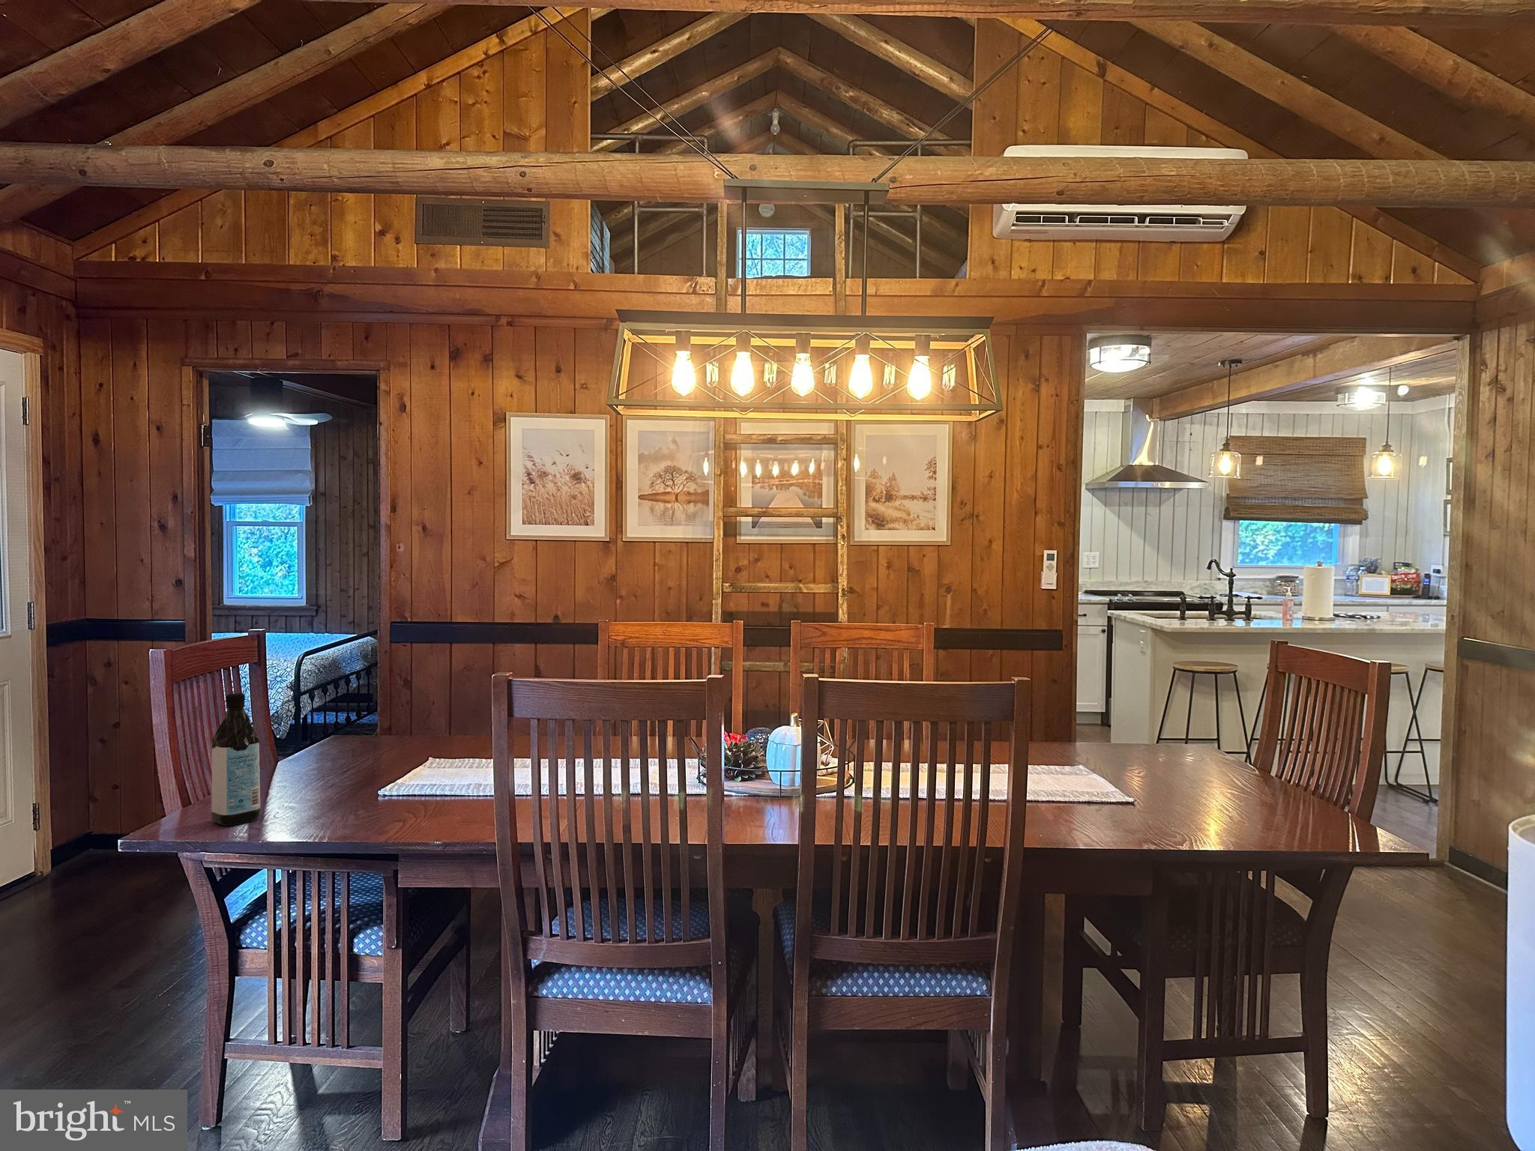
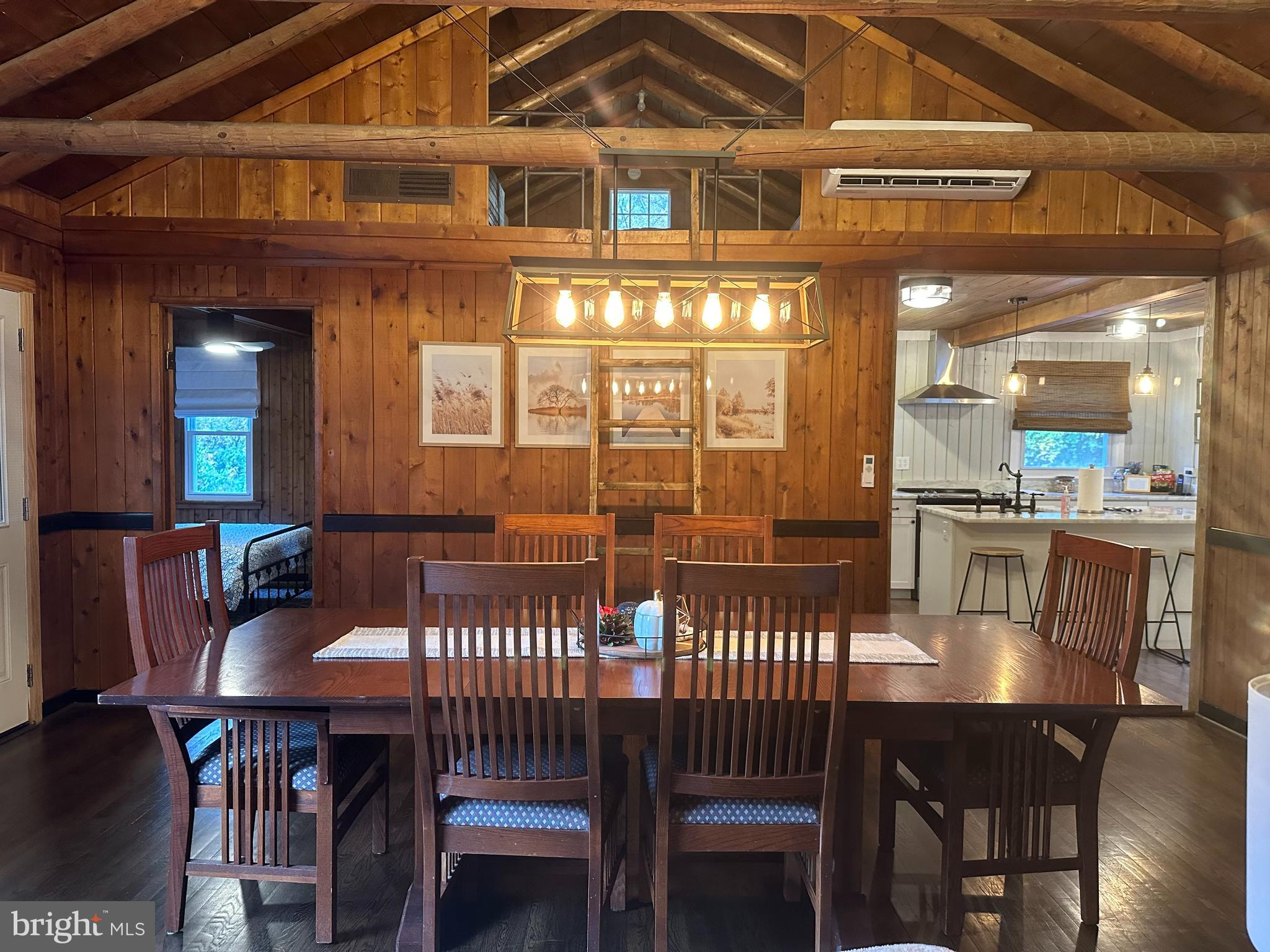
- water bottle (236, 757)
